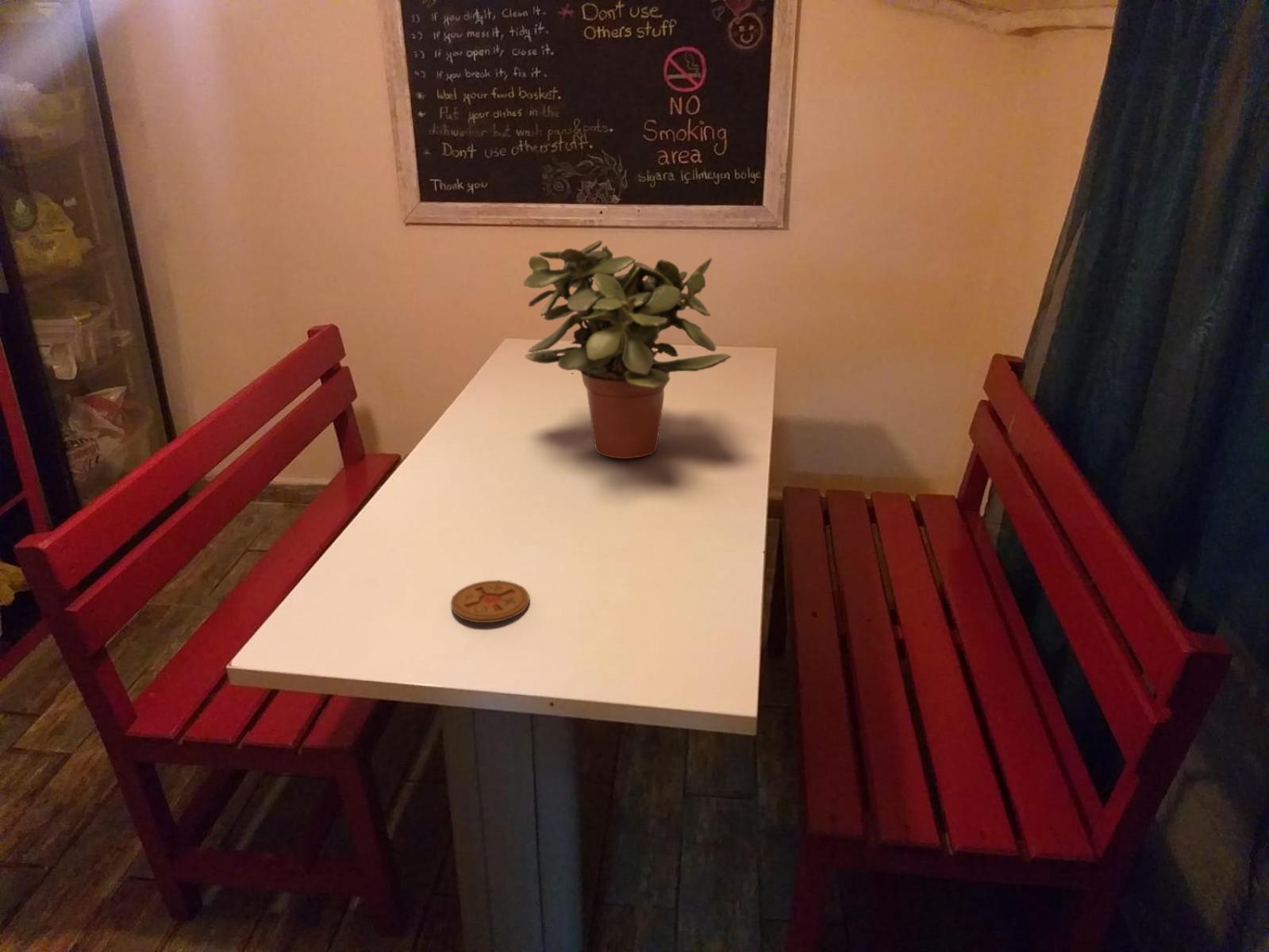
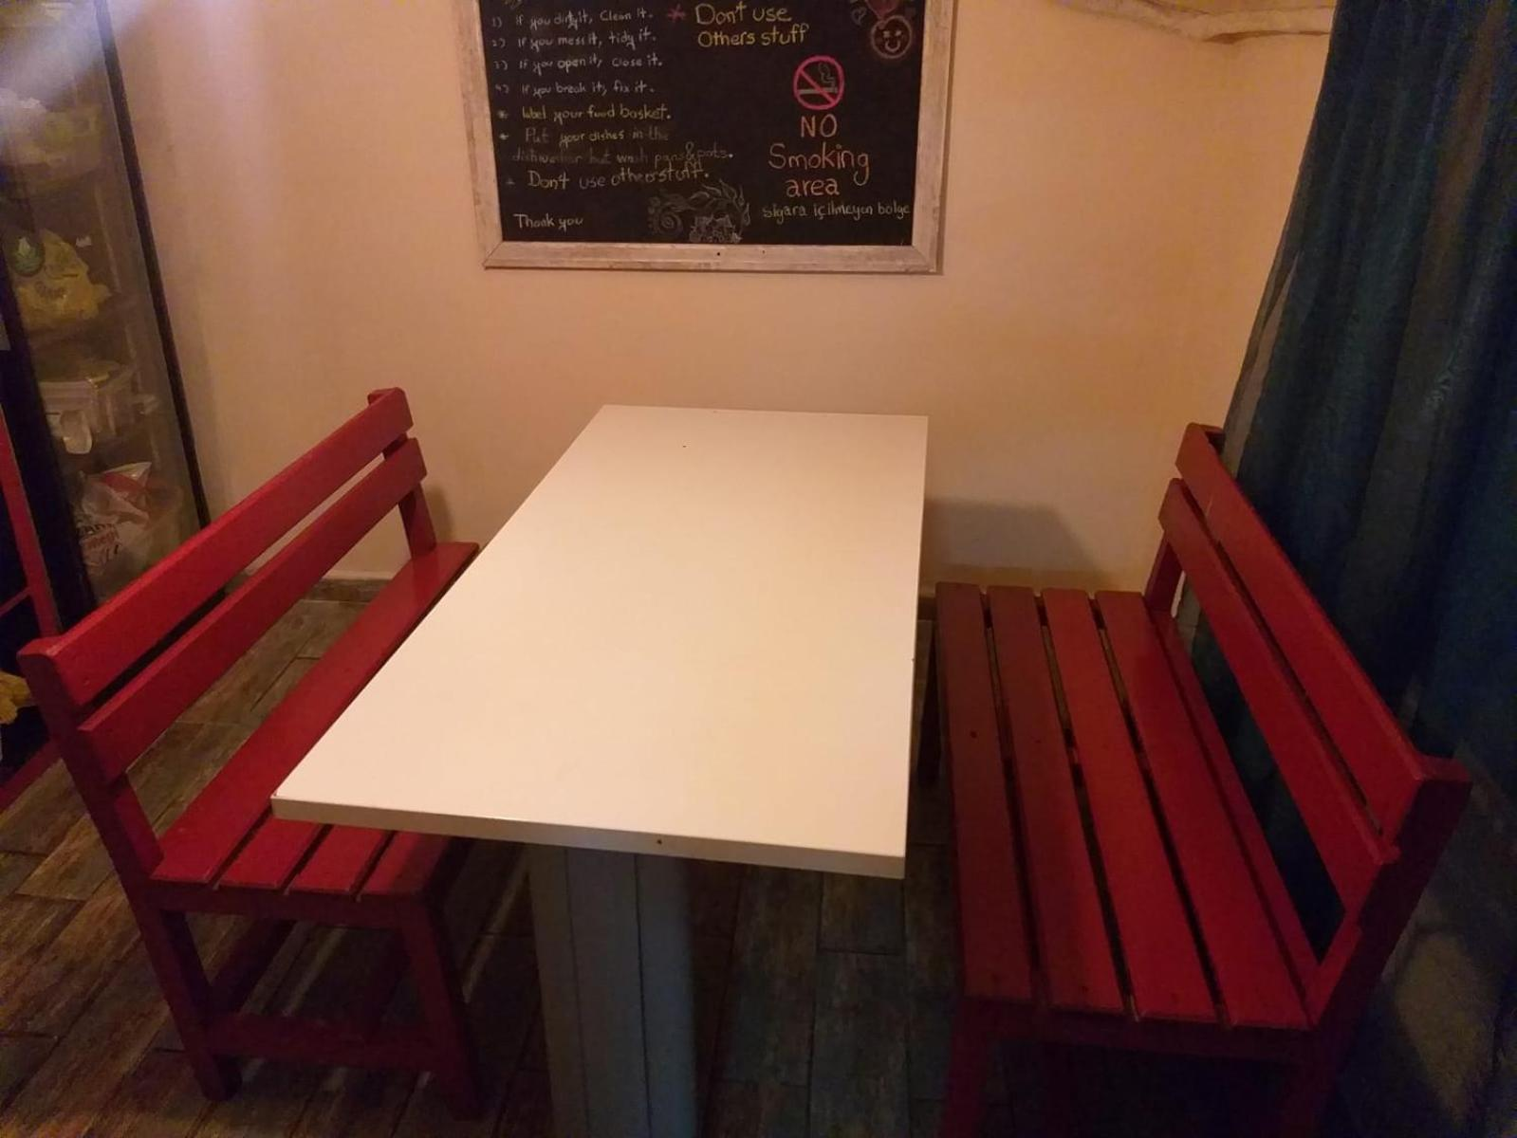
- coaster (490, 601)
- potted plant (628, 348)
